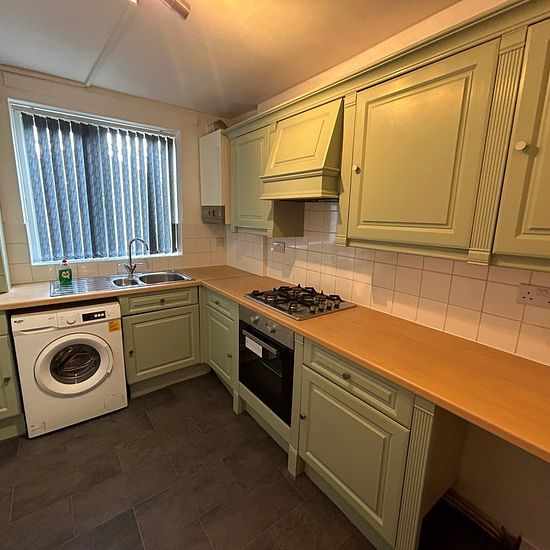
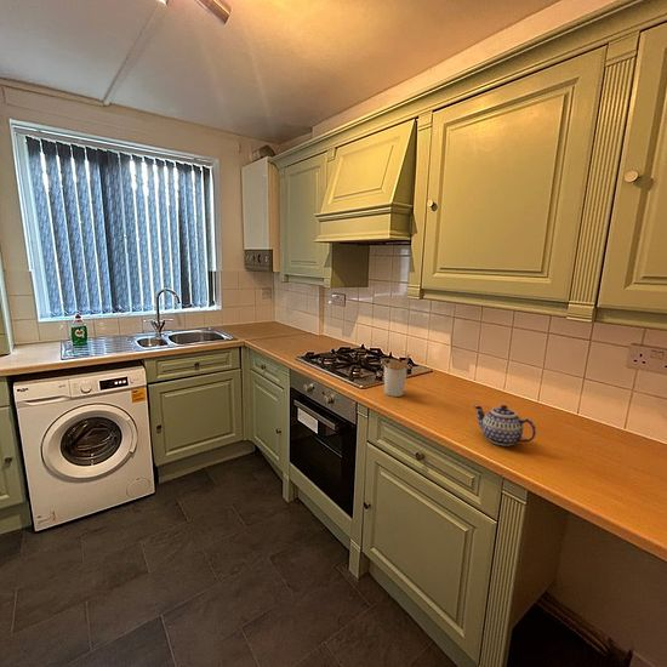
+ teapot (502, 422)
+ utensil holder (395, 375)
